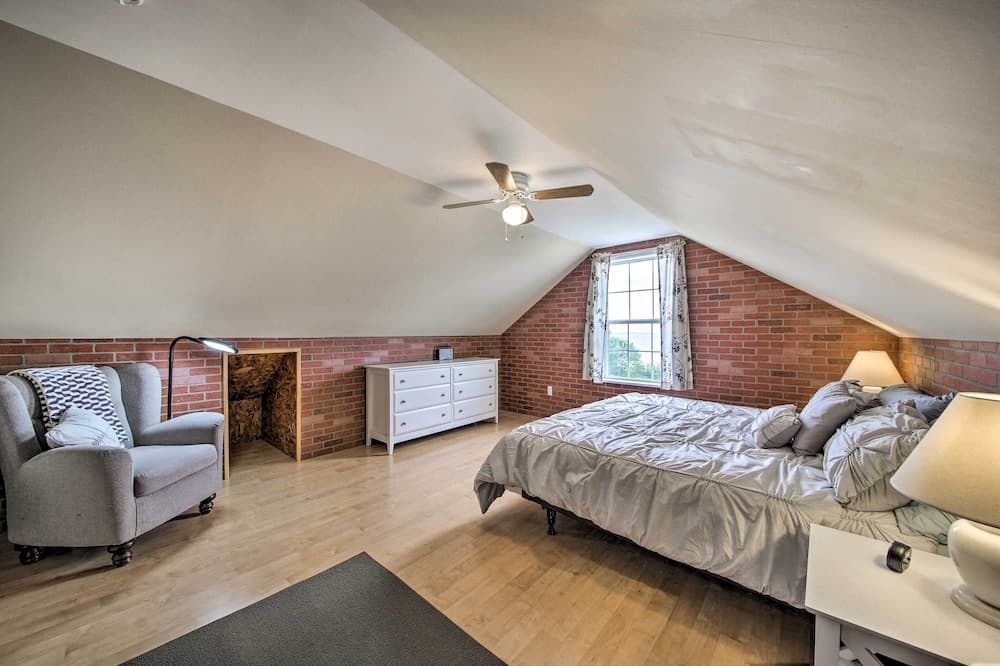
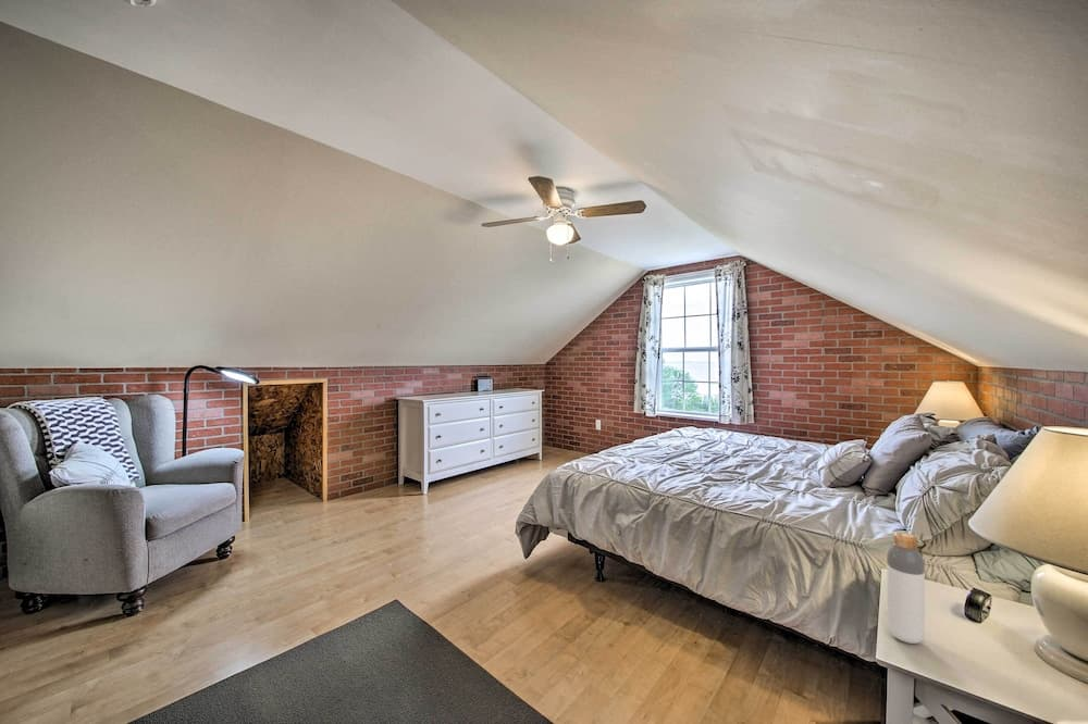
+ bottle (904, 586)
